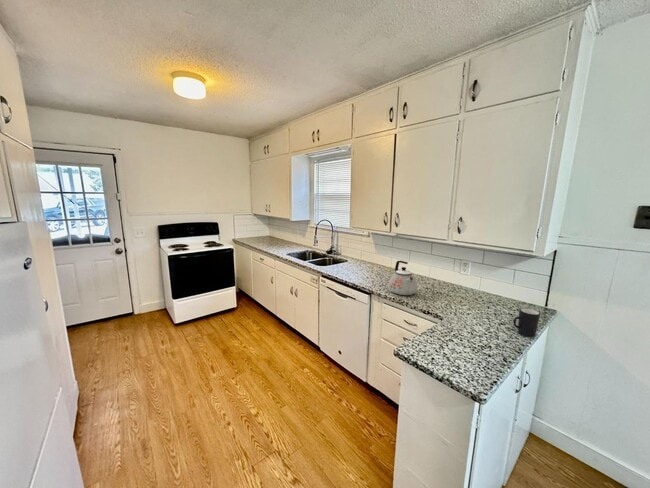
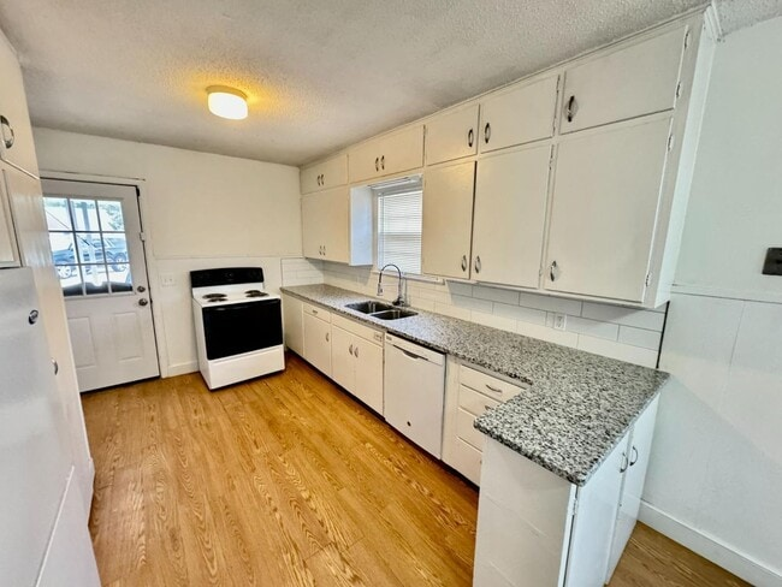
- kettle (403, 277)
- mug (525, 322)
